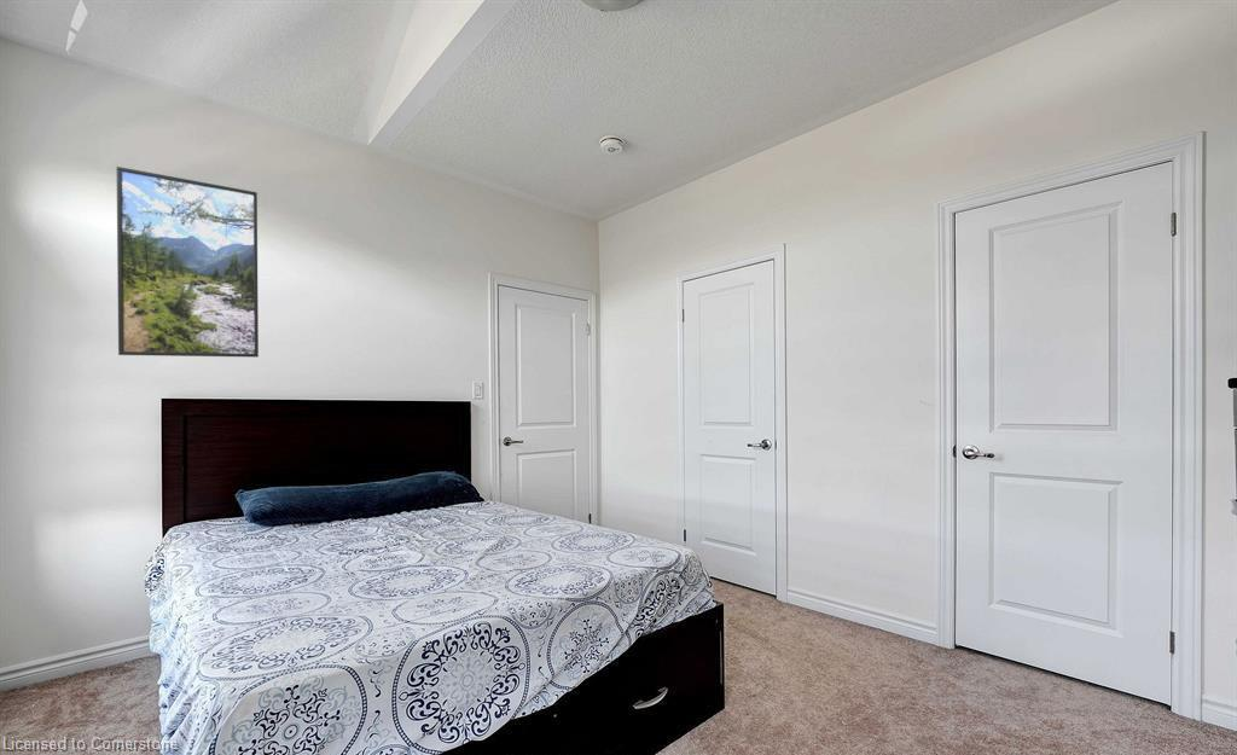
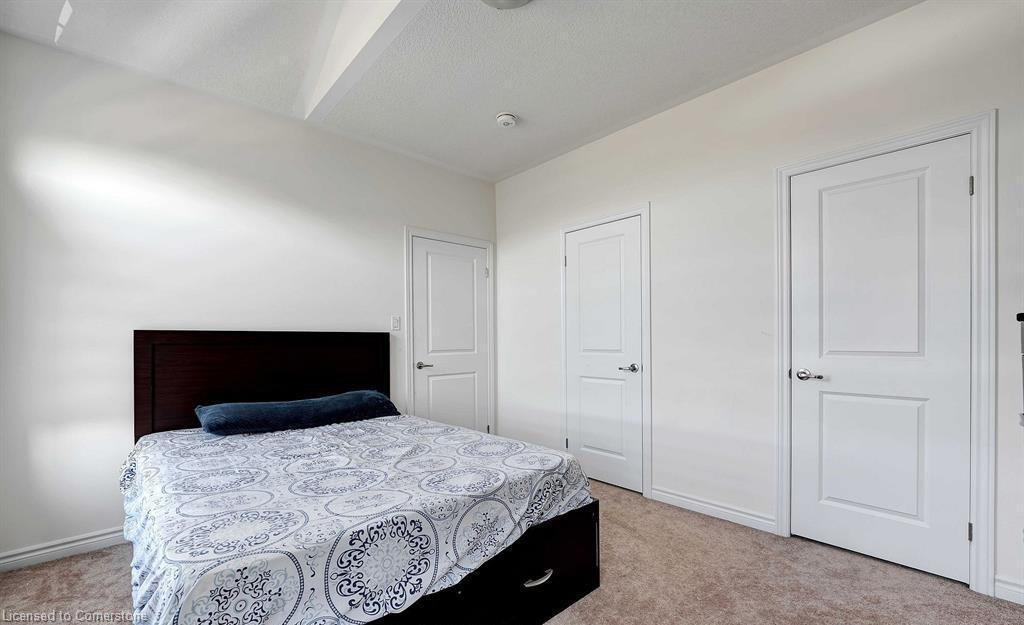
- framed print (192, 268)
